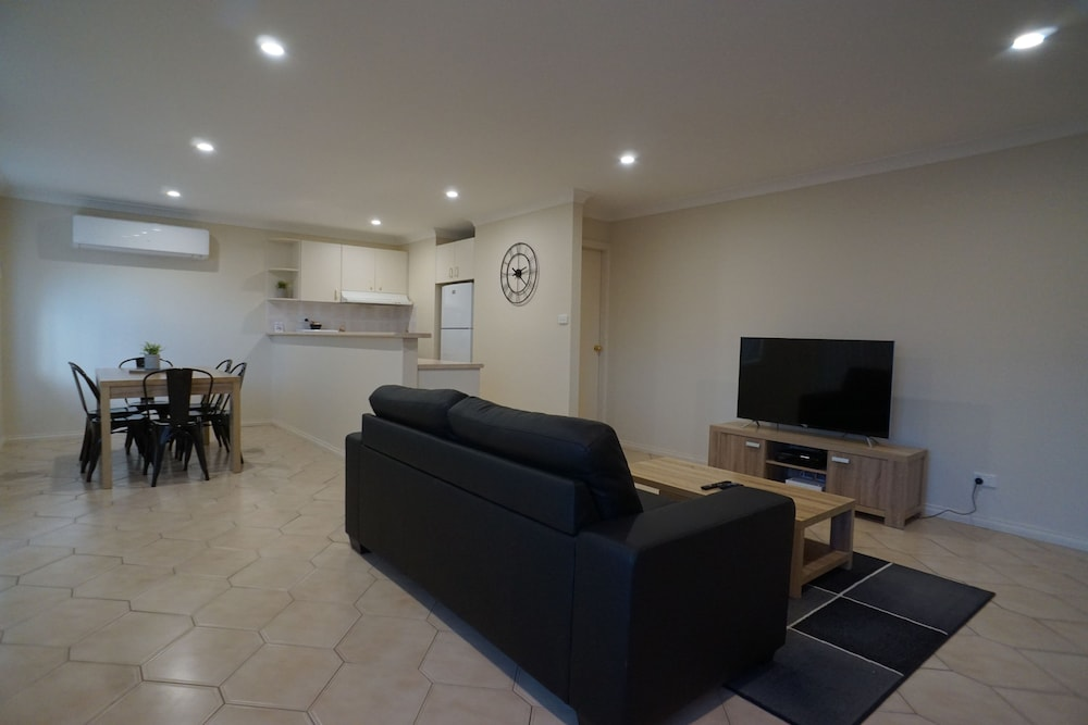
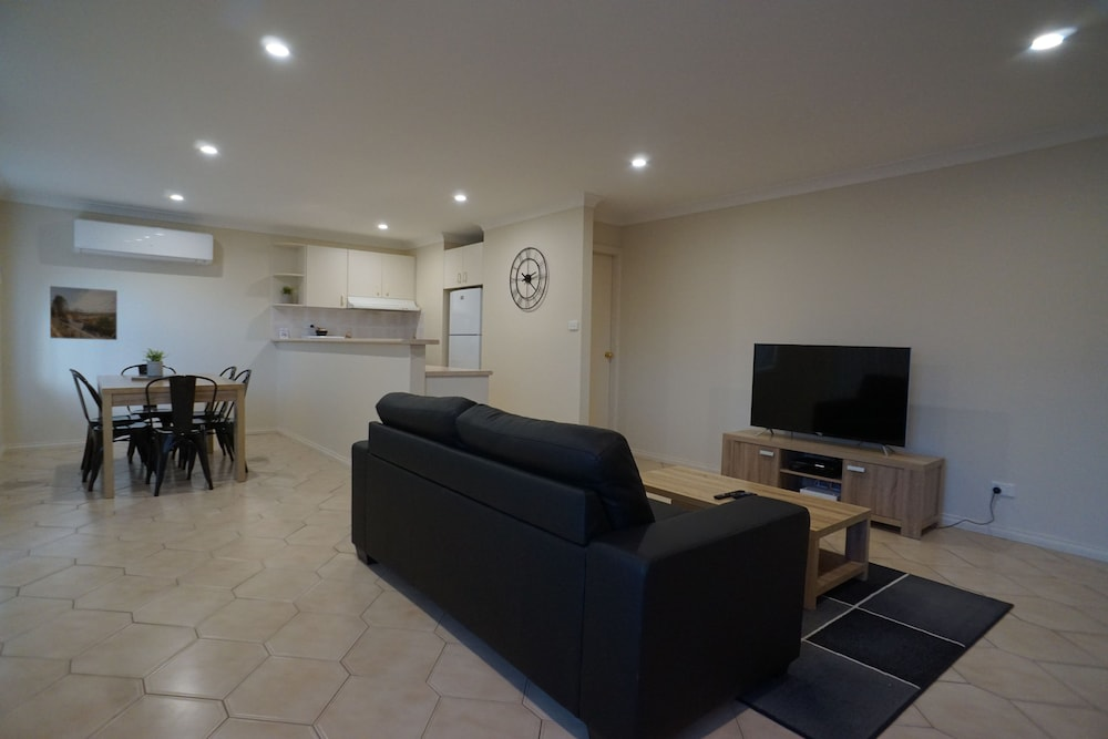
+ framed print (84, 314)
